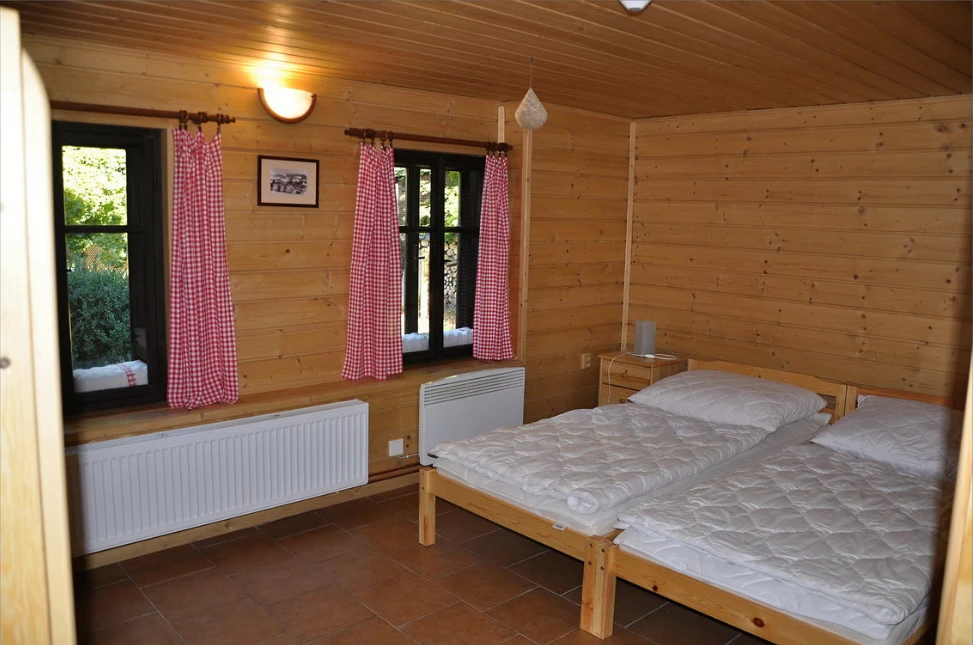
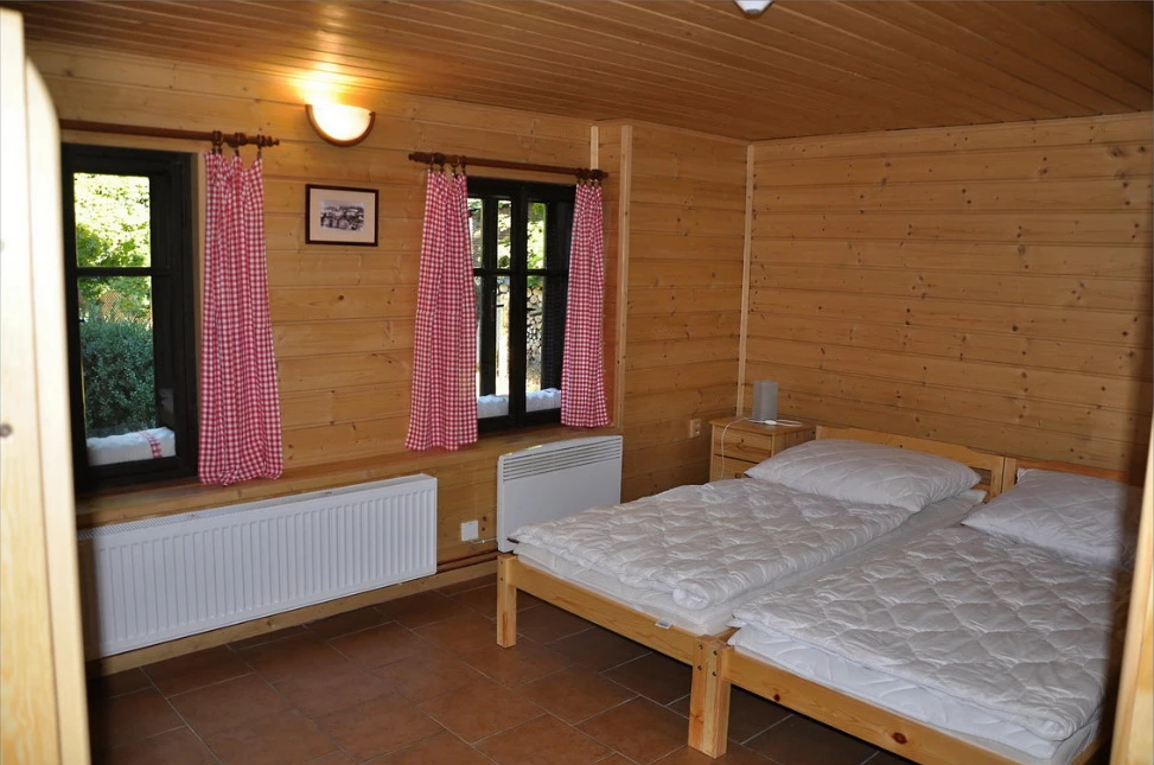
- pendant light (532, 92)
